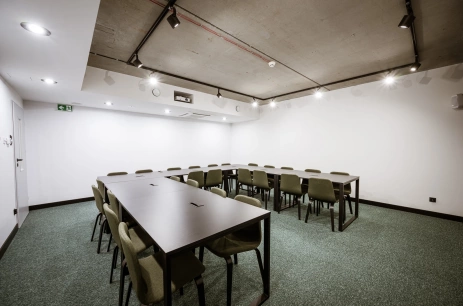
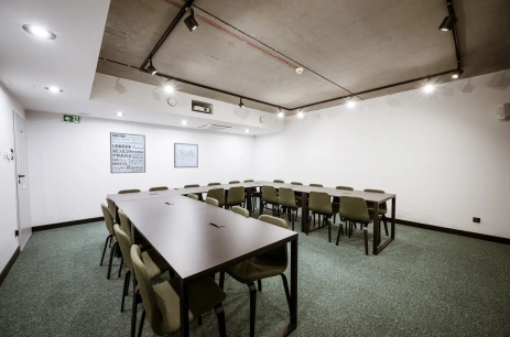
+ wall art (186, 155)
+ wall art (128, 153)
